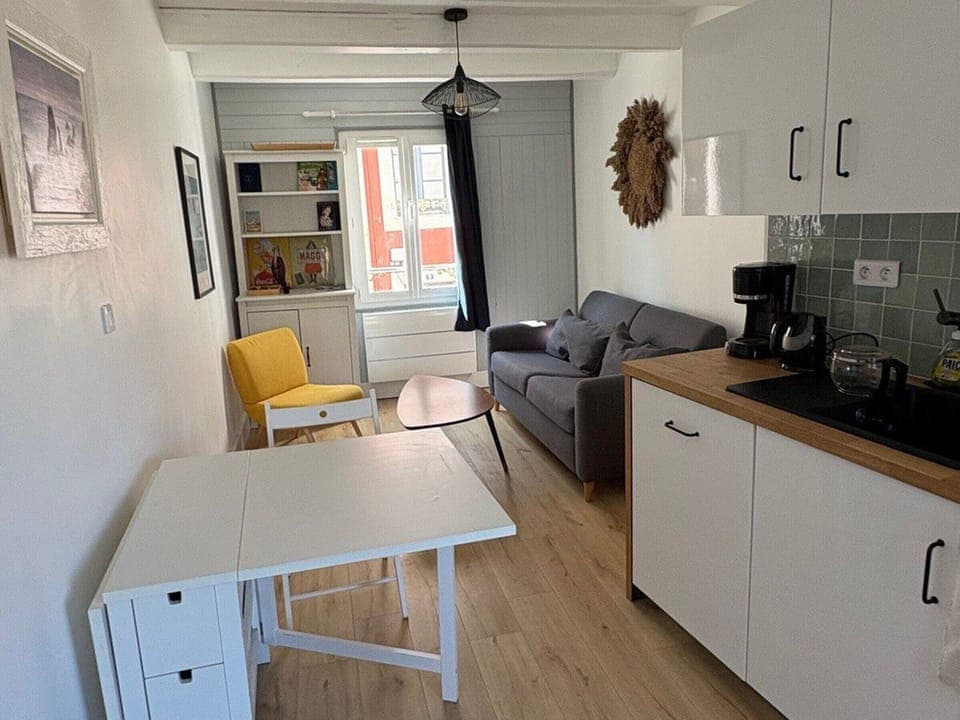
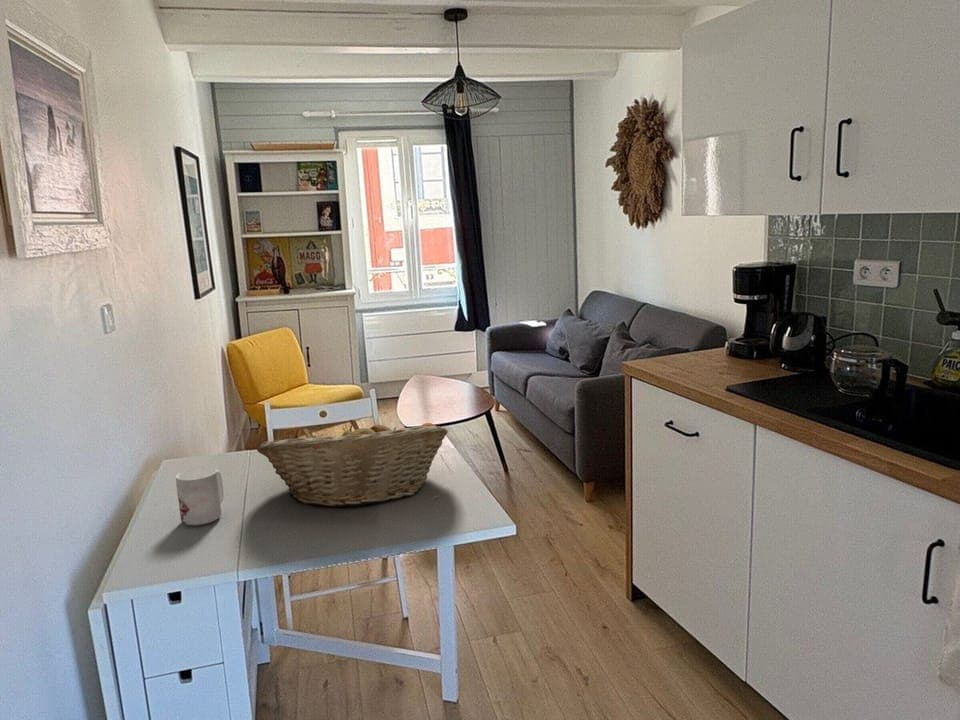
+ fruit basket (355, 453)
+ mug (200, 494)
